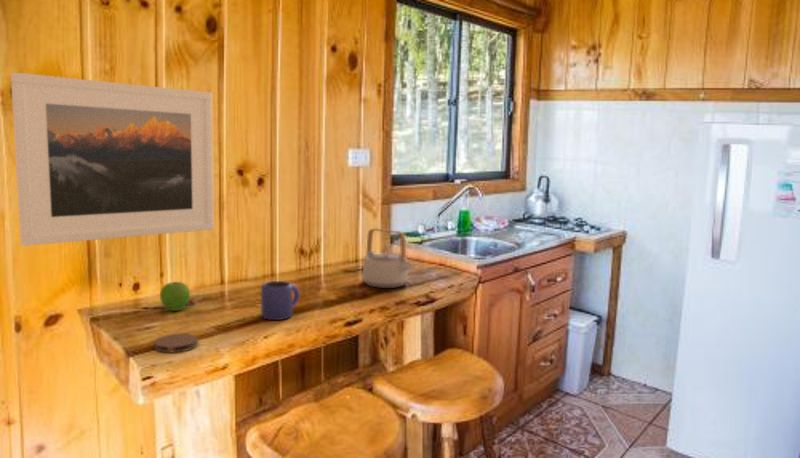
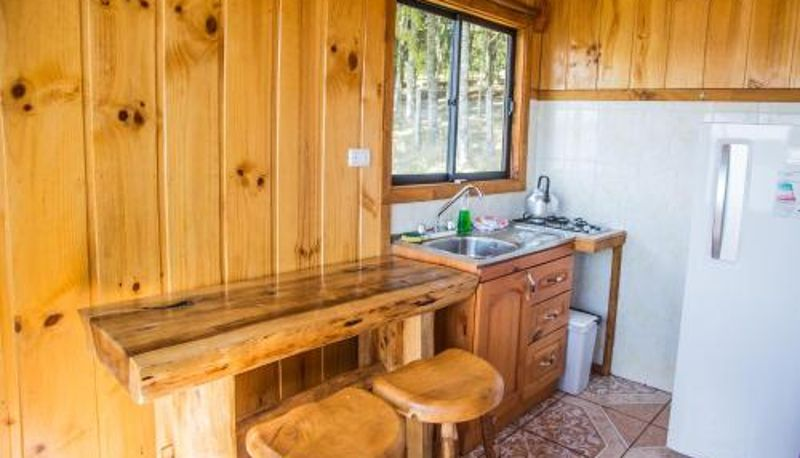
- teapot (389, 257)
- coaster (176, 342)
- mug (281, 299)
- fruit (175, 296)
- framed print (125, 161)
